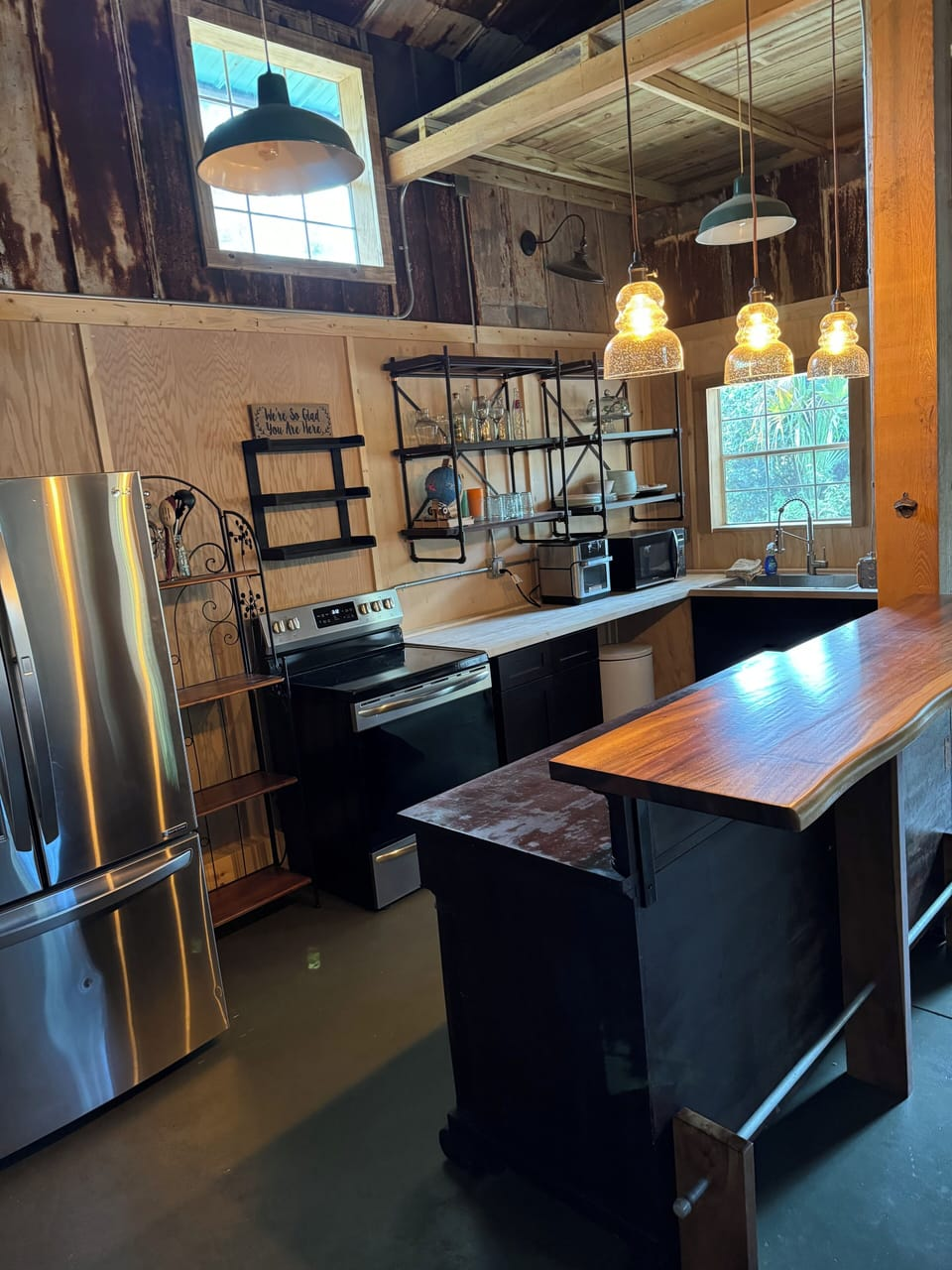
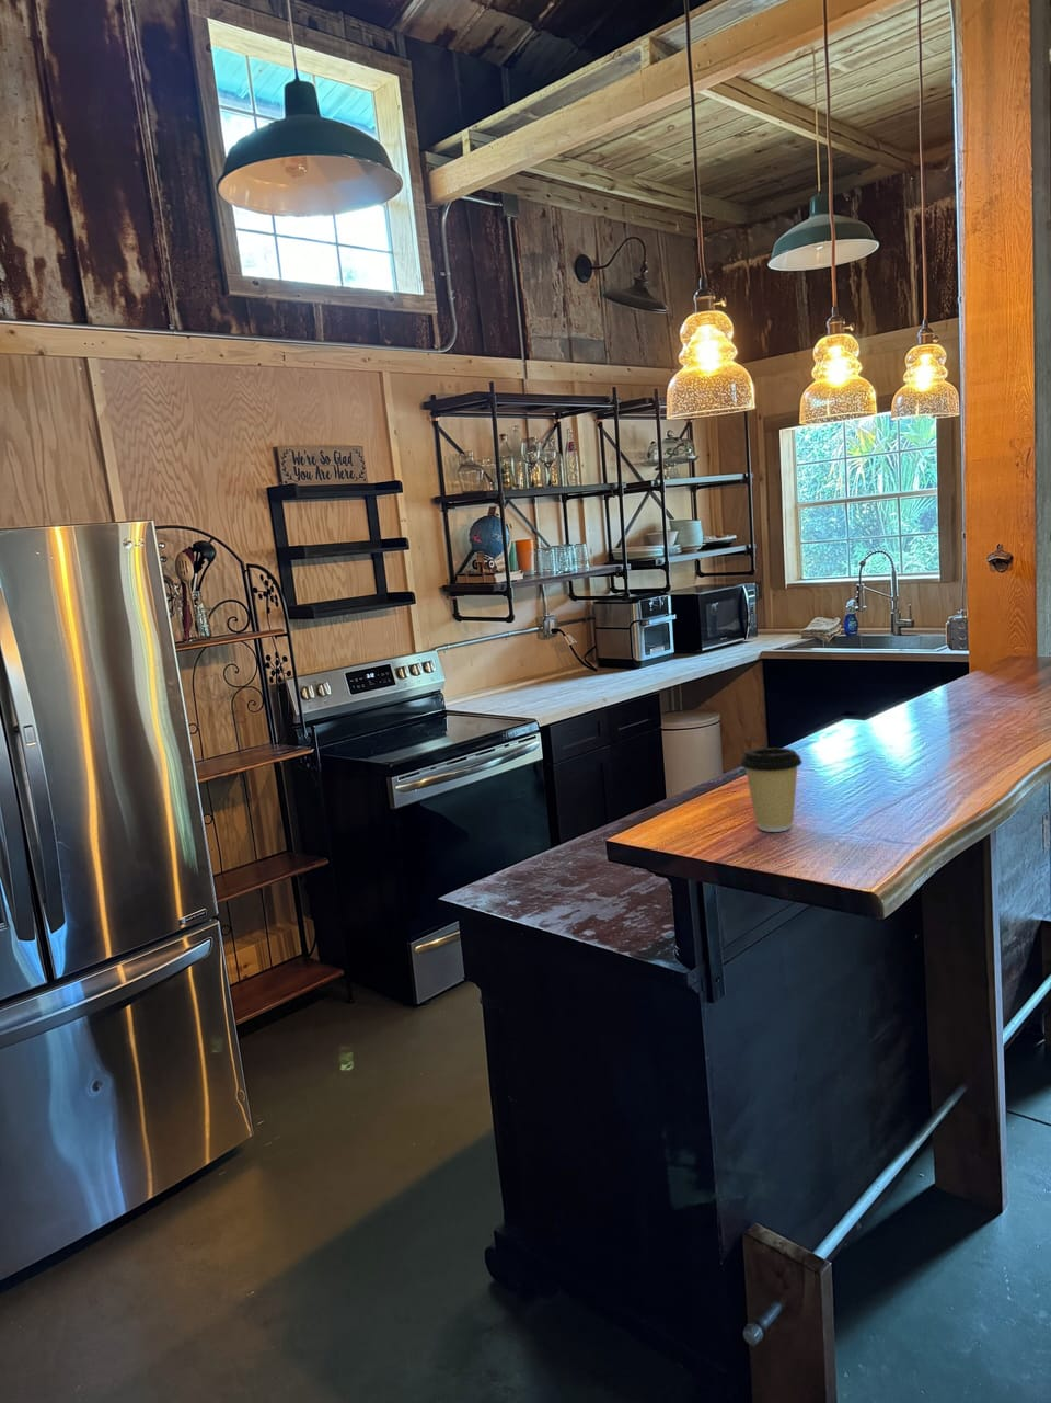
+ coffee cup (772, 788)
